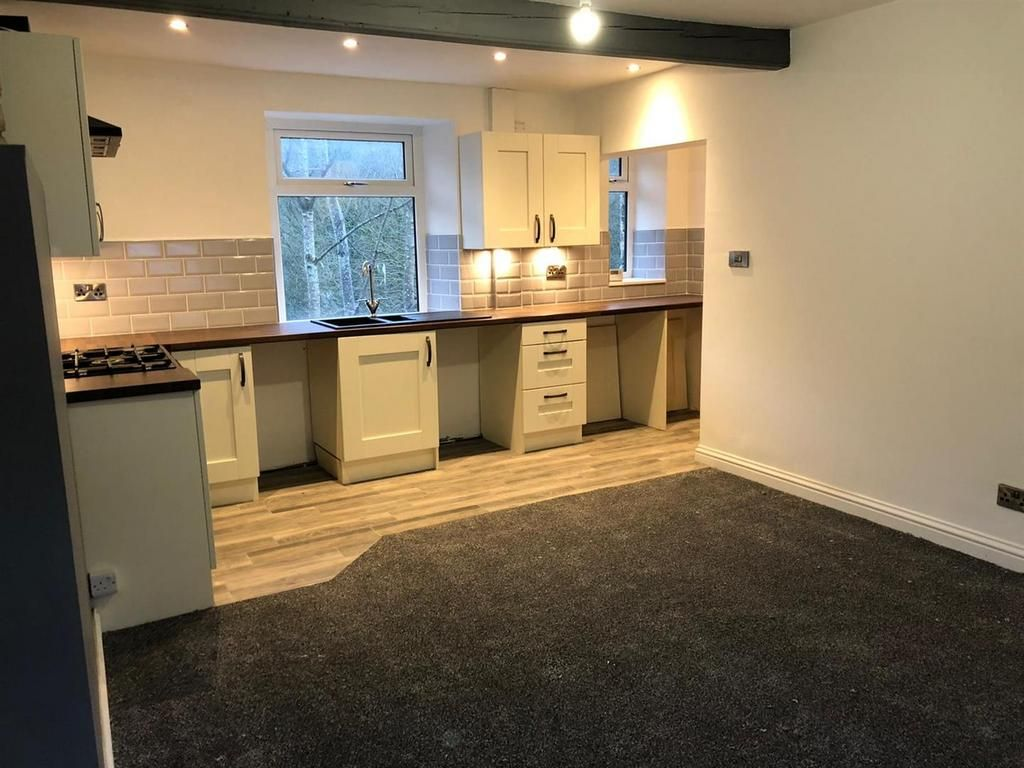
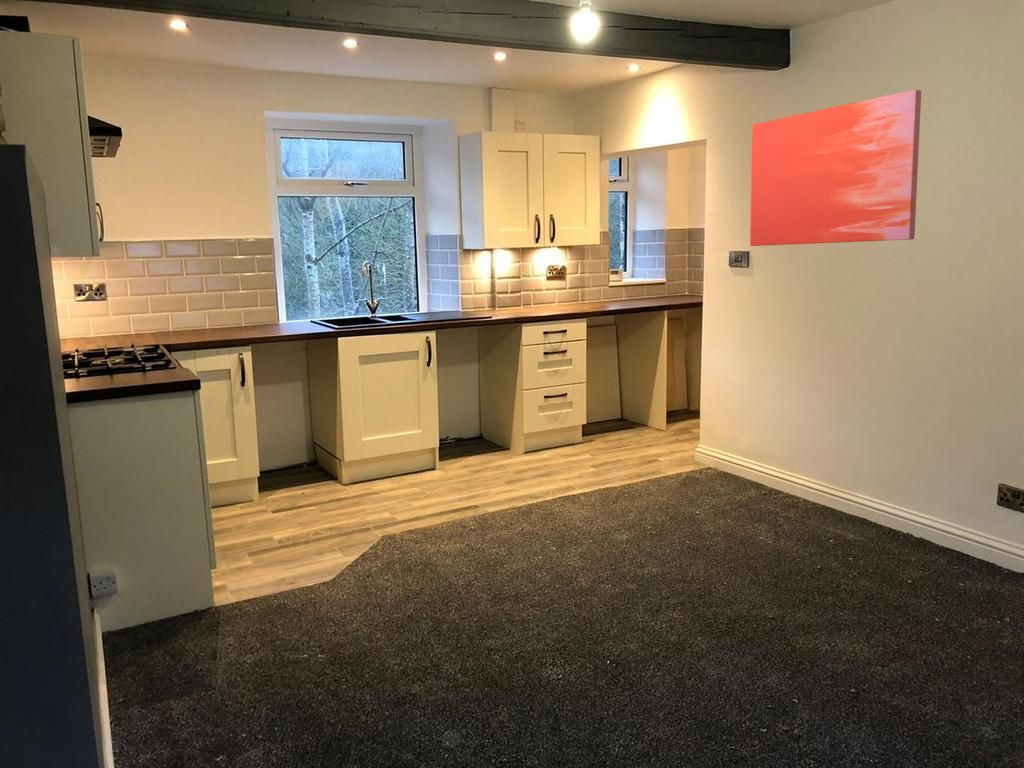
+ wall art (826, 176)
